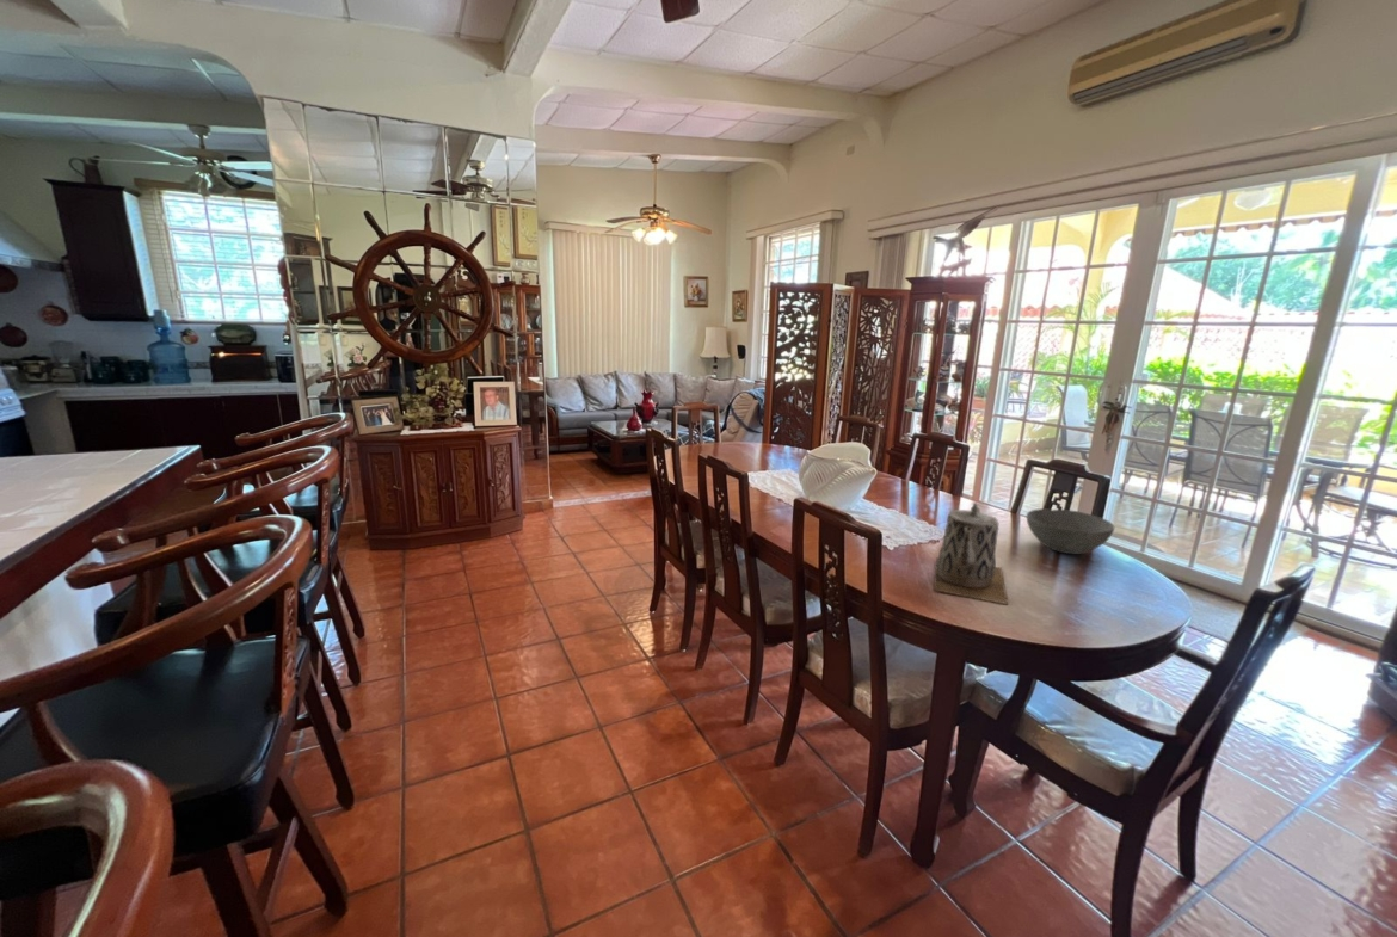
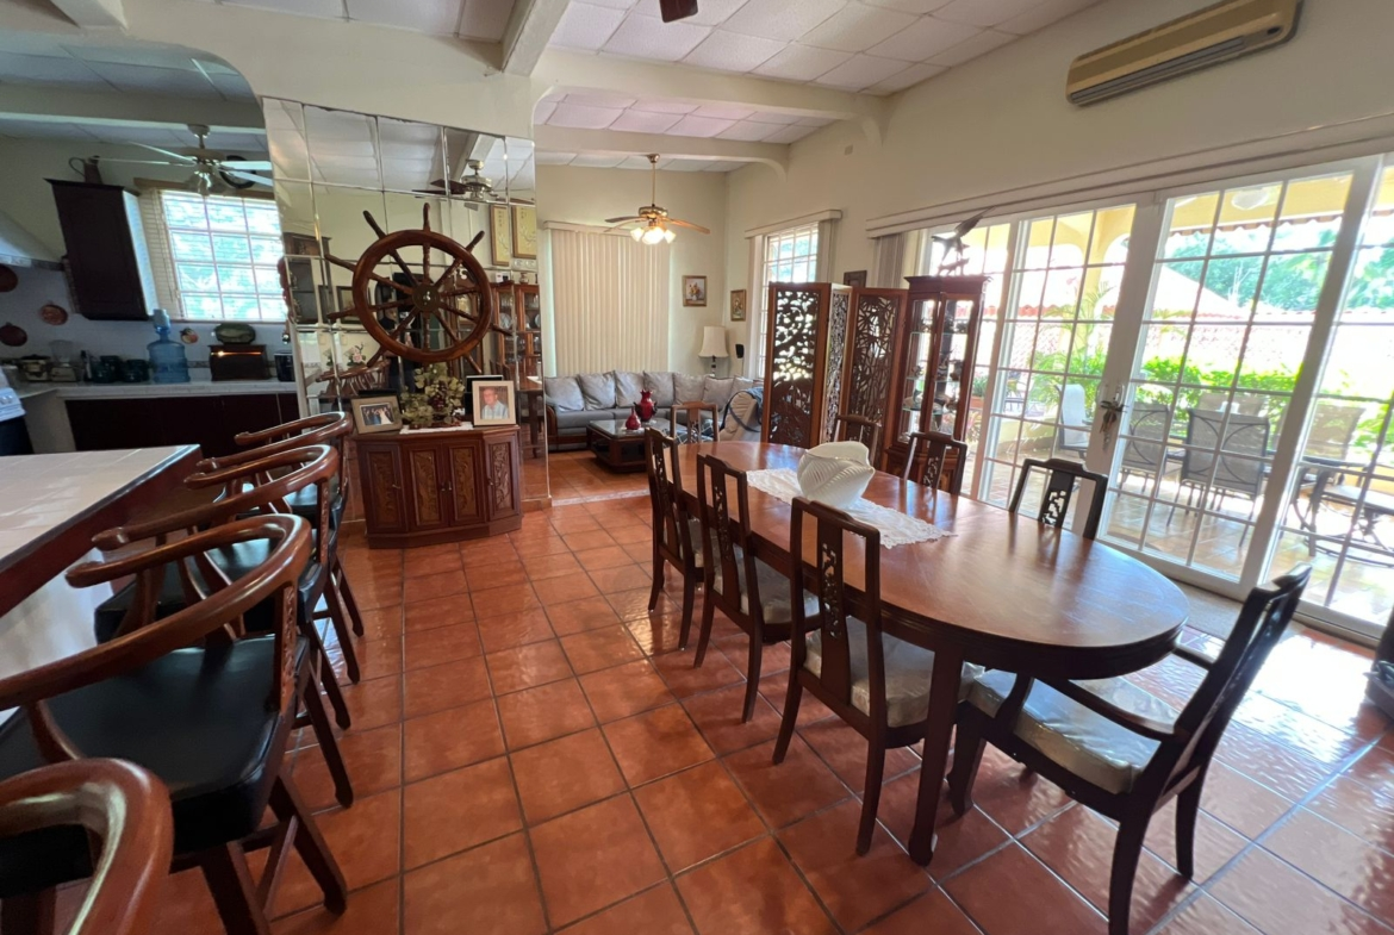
- bowl (1066, 534)
- teapot (974, 541)
